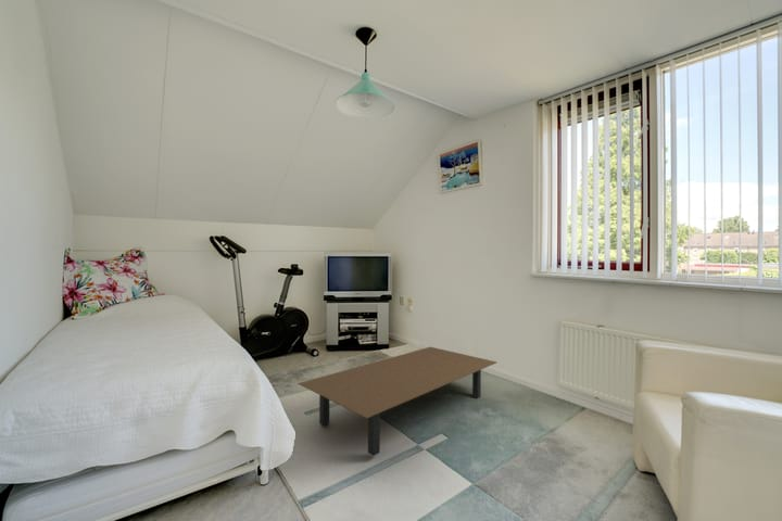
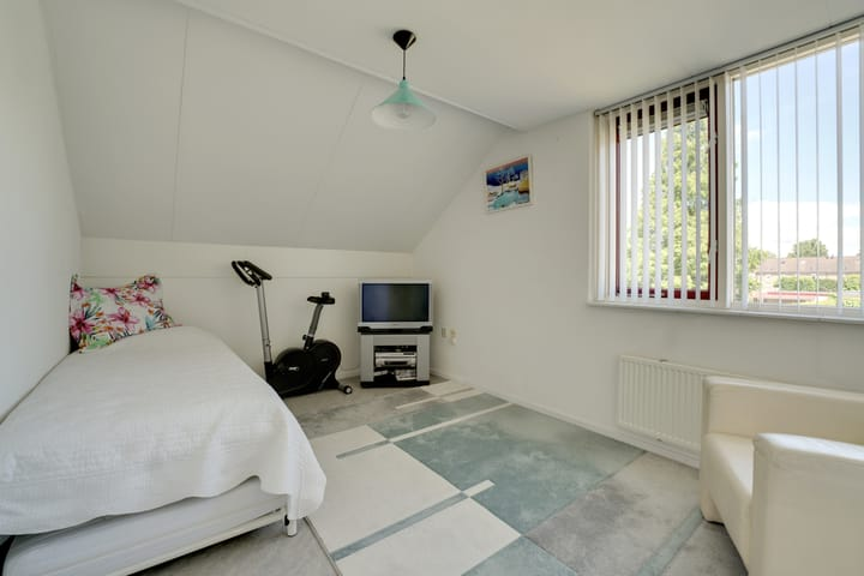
- coffee table (407, 390)
